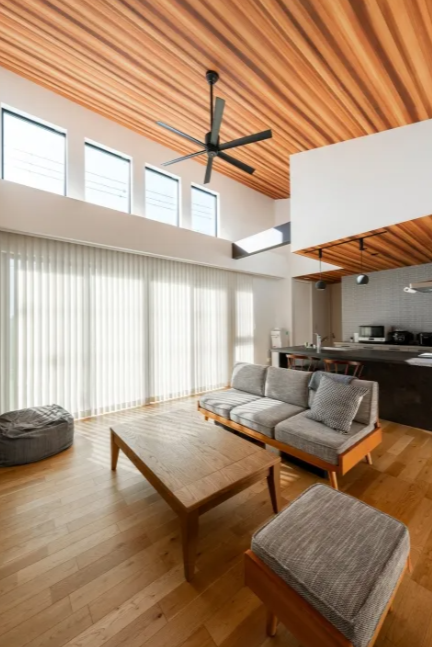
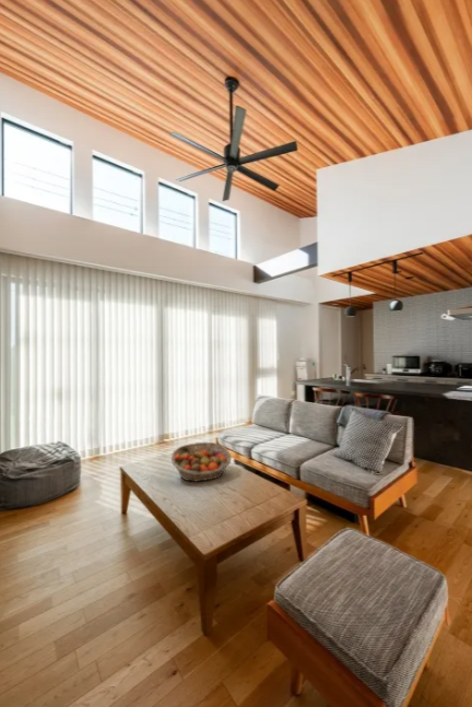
+ fruit basket (201, 460)
